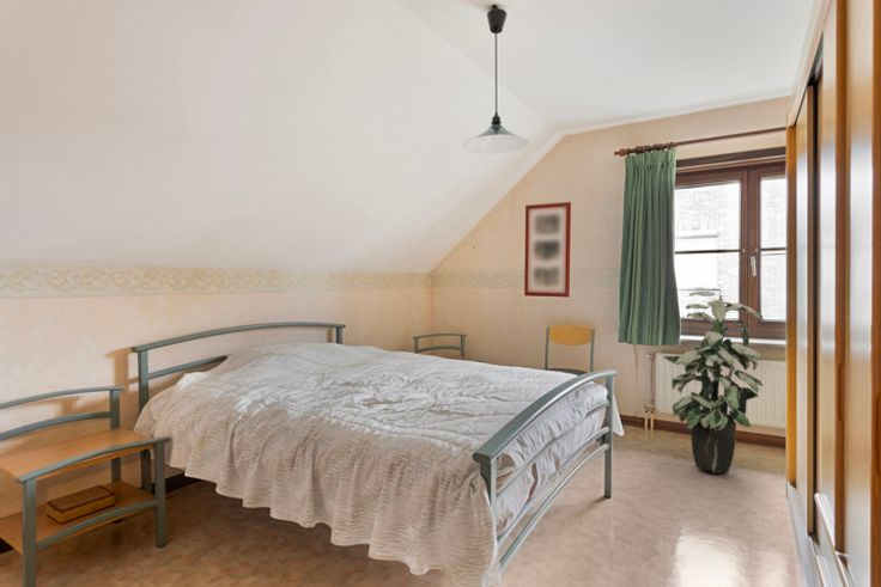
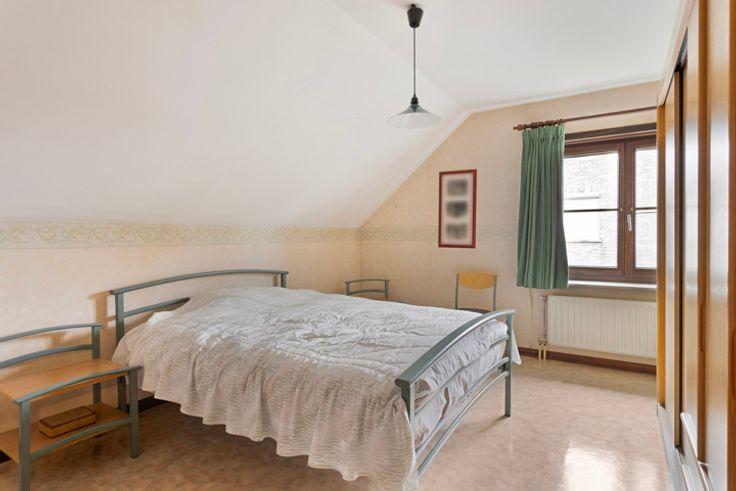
- indoor plant (710, 379)
